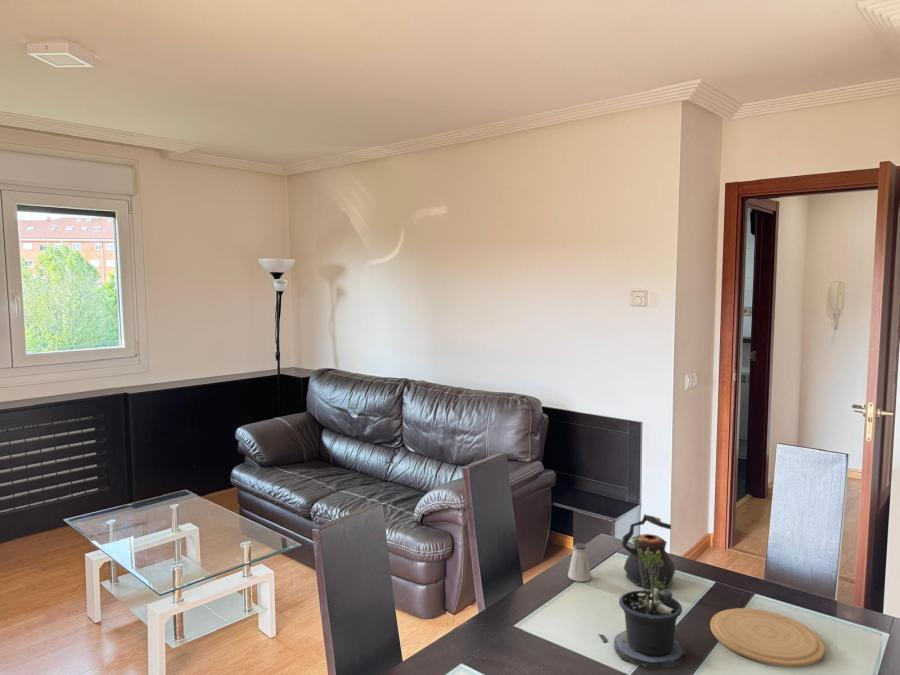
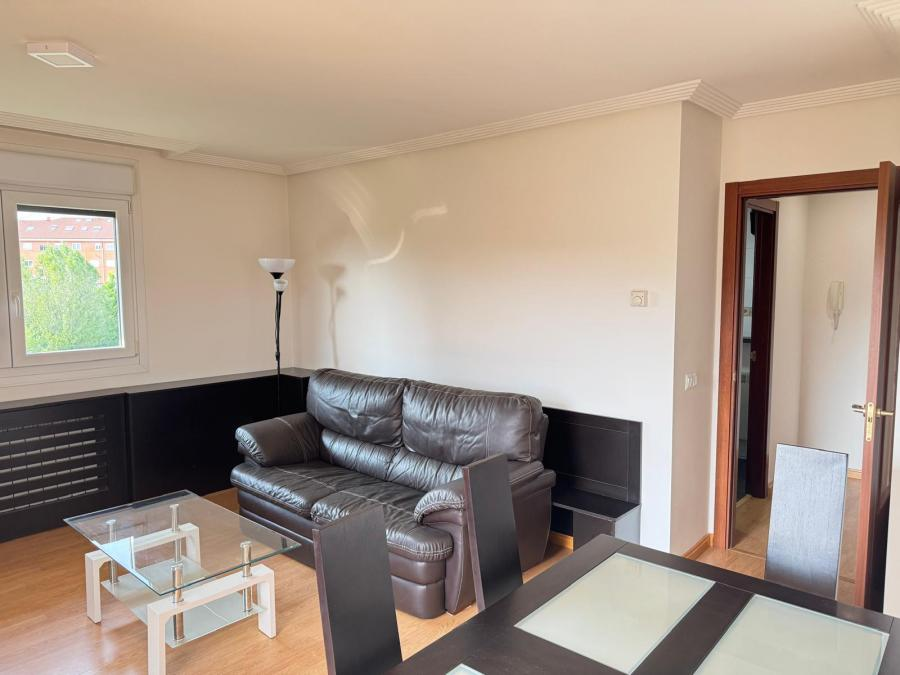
- teapot (648, 547)
- plate (765, 634)
- saltshaker (579, 560)
- potted plant (646, 592)
